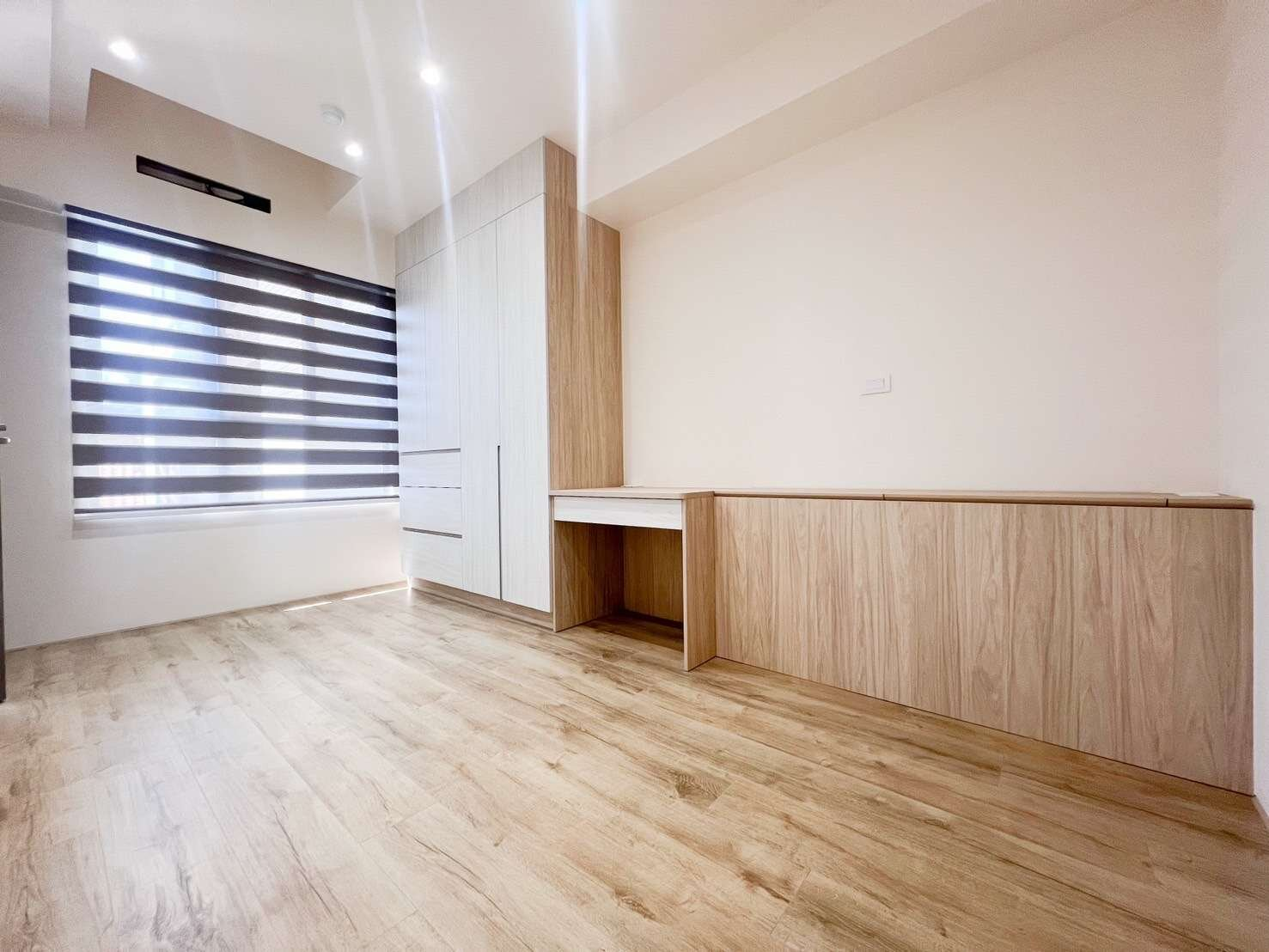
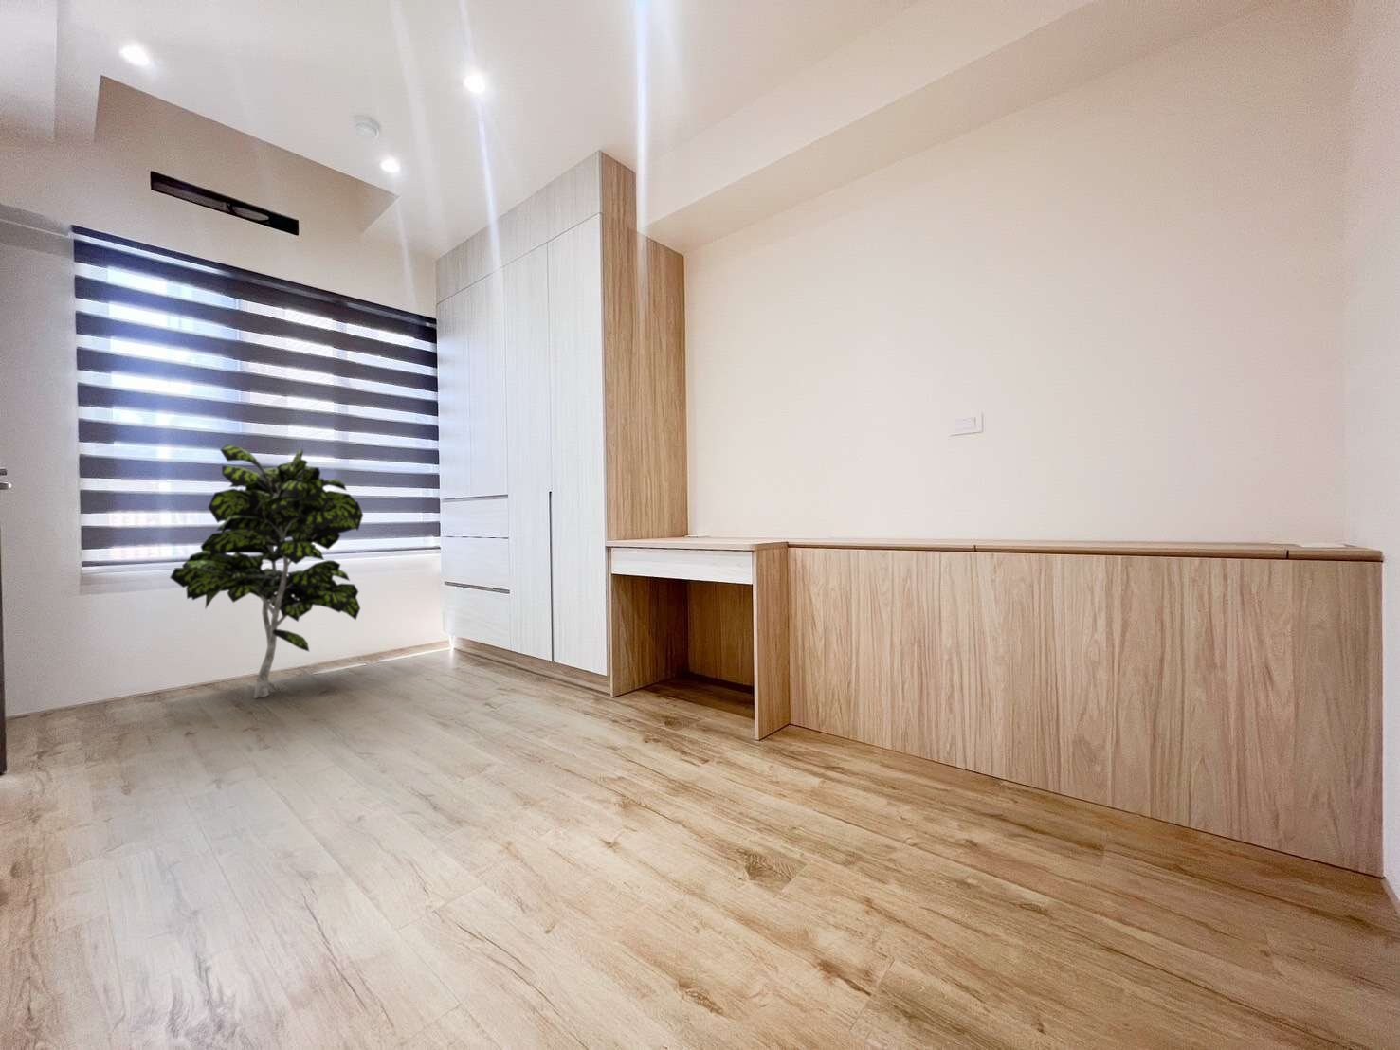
+ indoor plant (272, 570)
